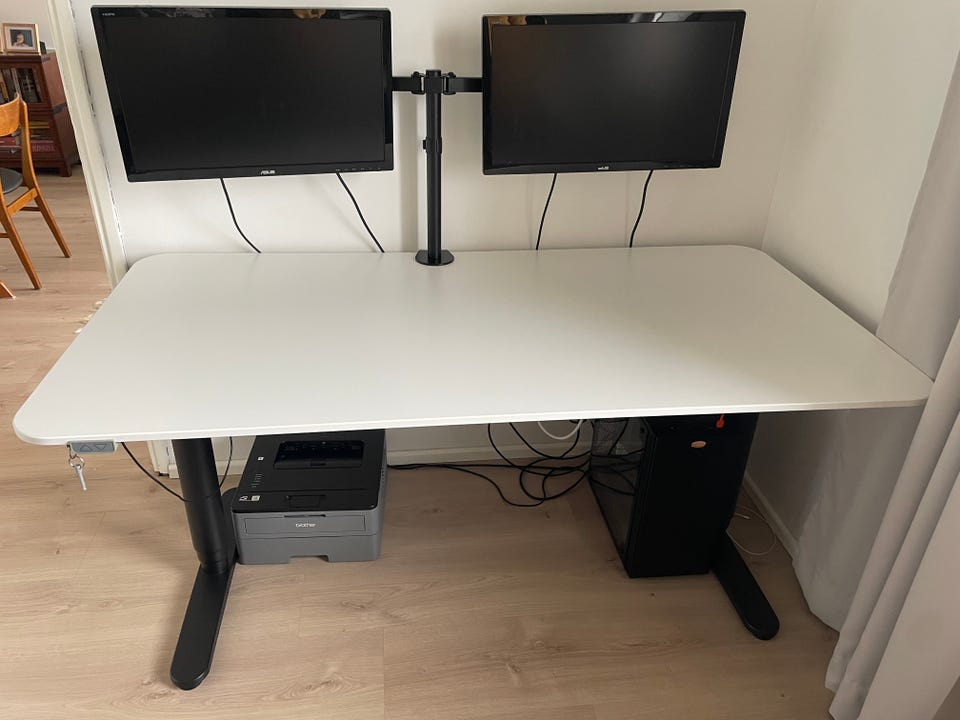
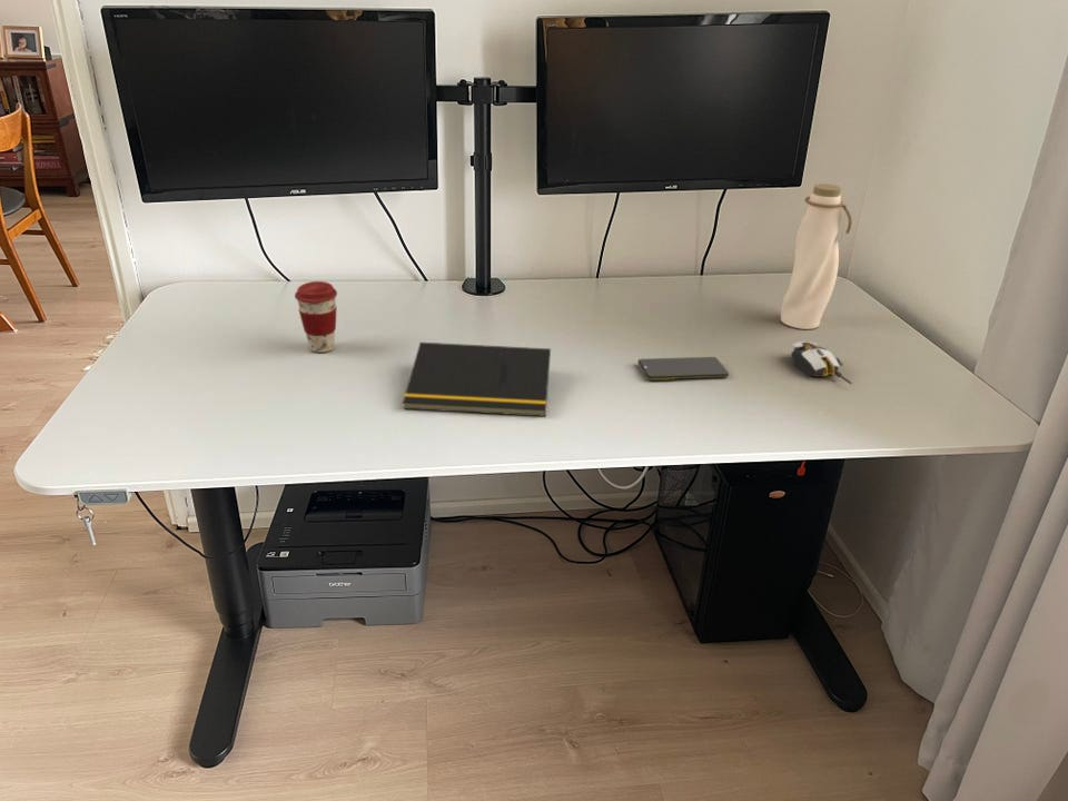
+ coffee cup (318, 317)
+ notepad (479, 377)
+ water bottle (815, 257)
+ computer mouse (822, 360)
+ smartphone (682, 367)
